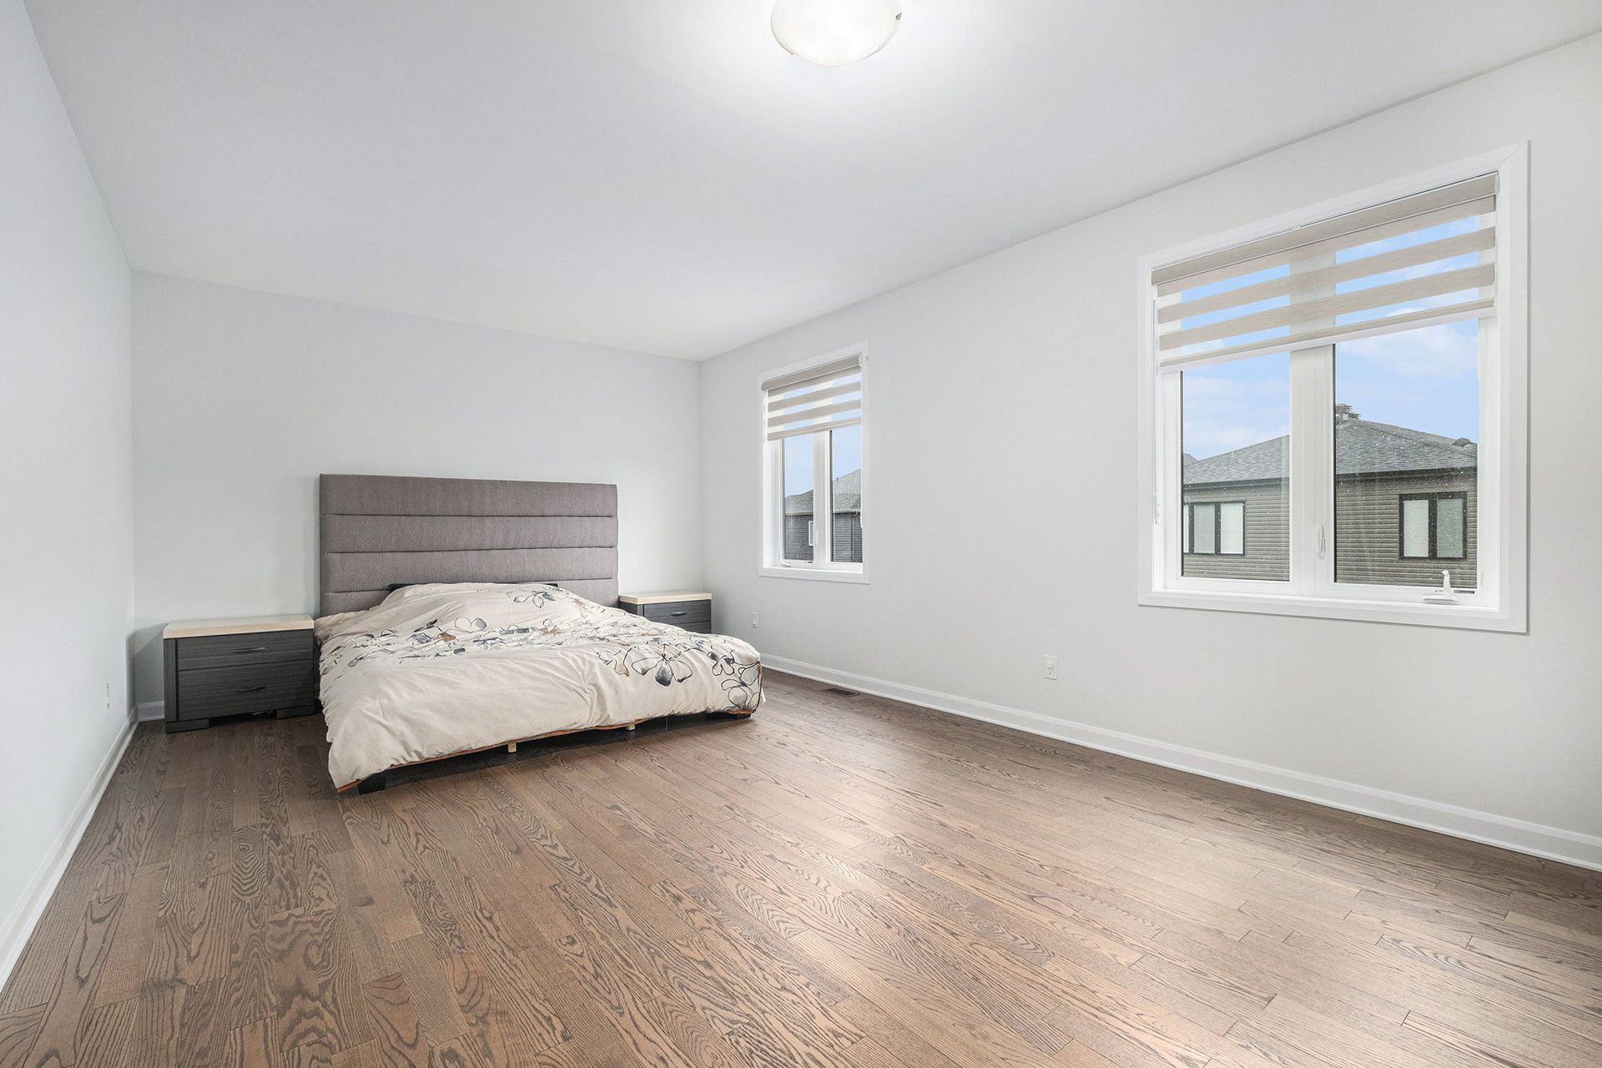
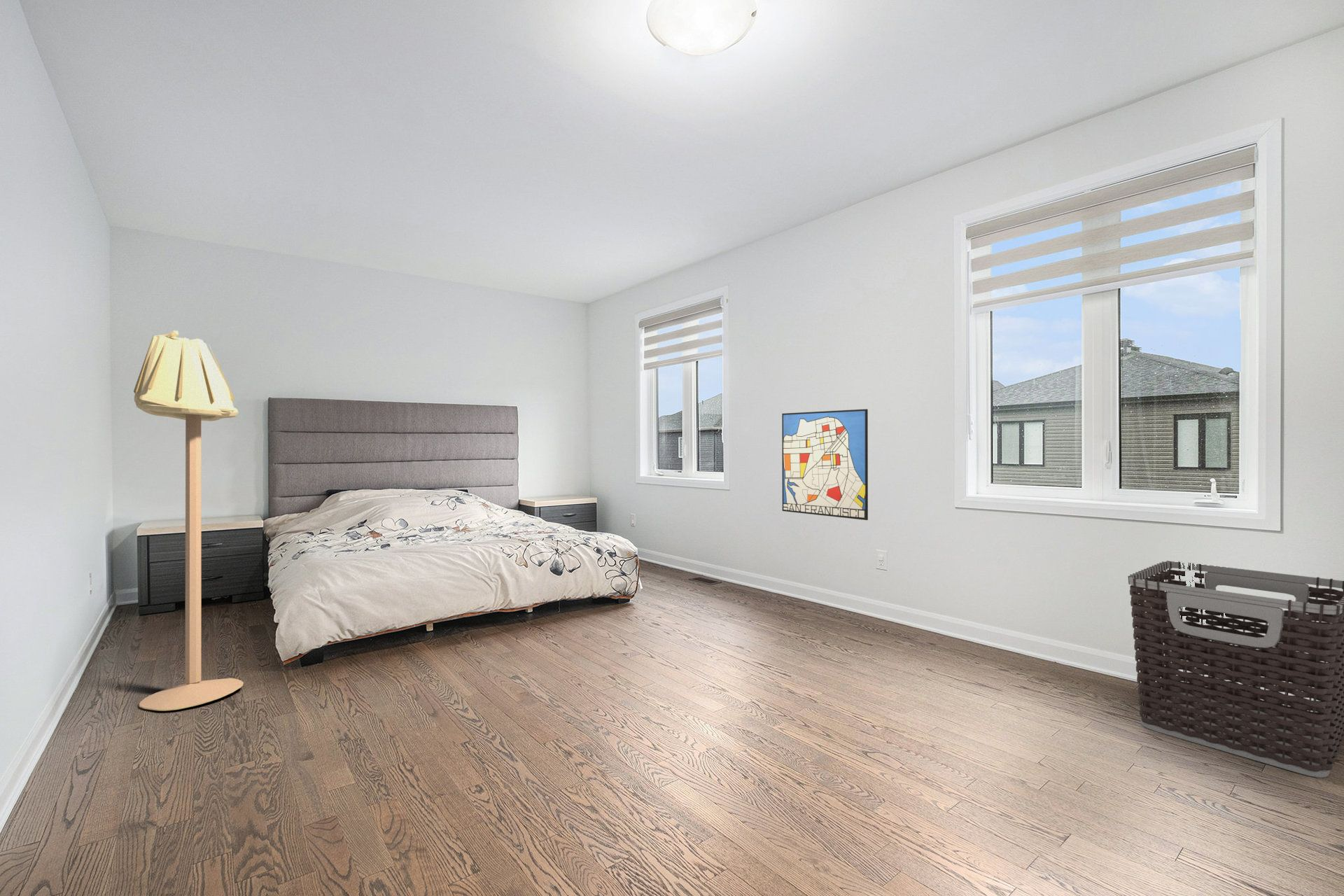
+ wall art (822, 463)
+ floor lamp (189, 512)
+ clothes hamper (1239, 654)
